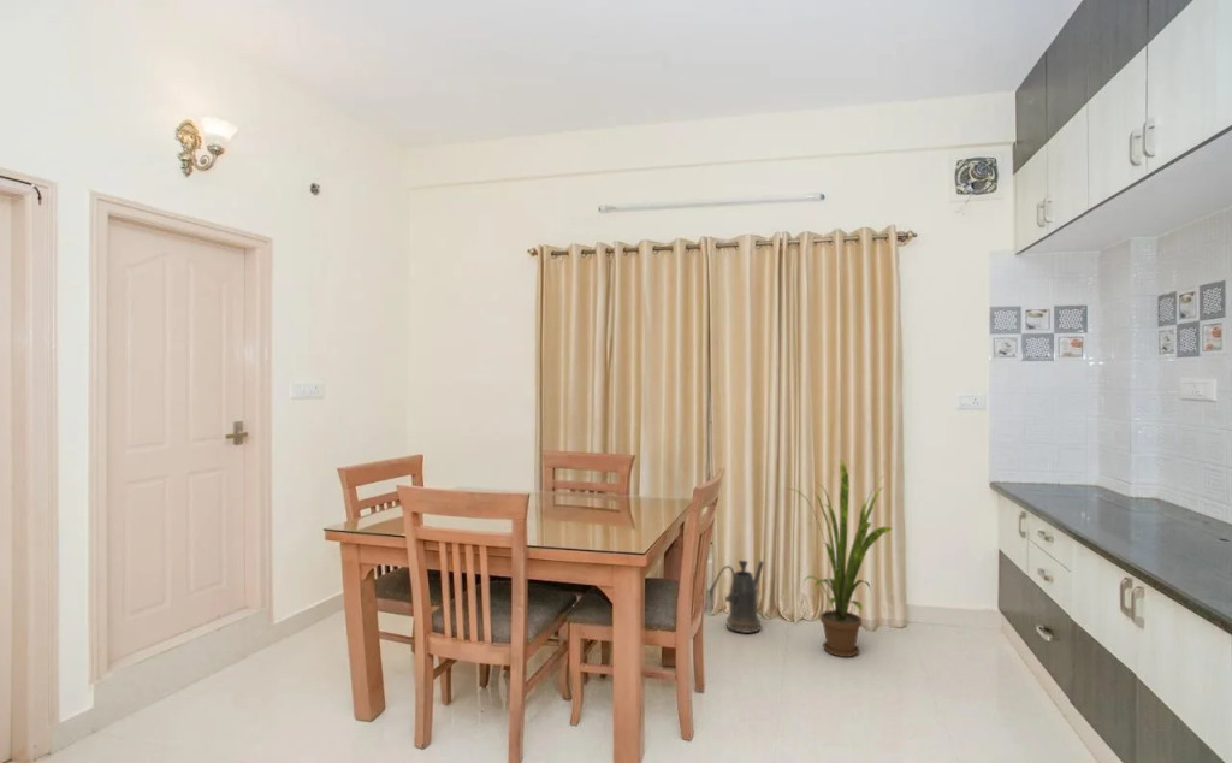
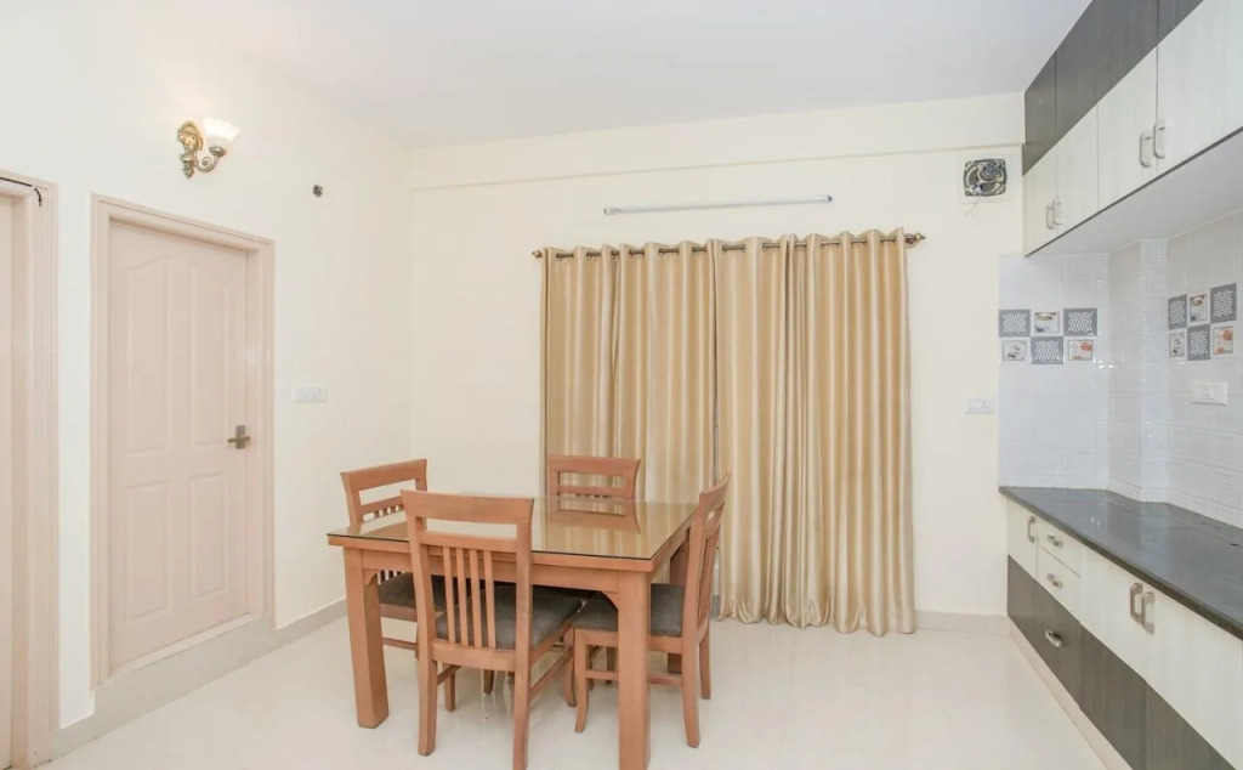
- house plant (836, 556)
- watering can (738, 596)
